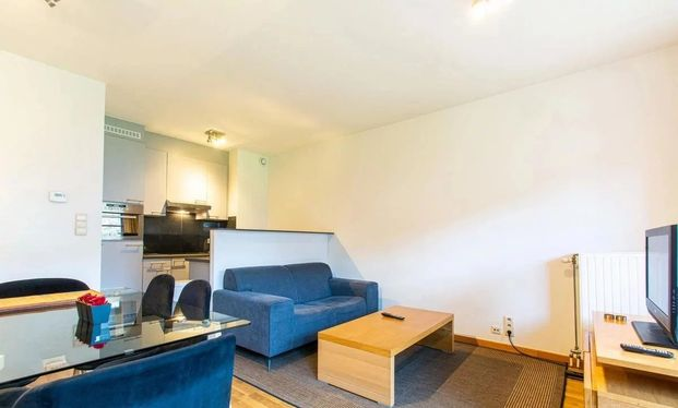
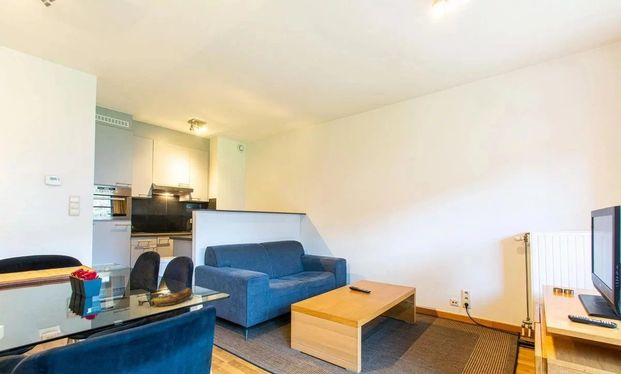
+ banana (170, 296)
